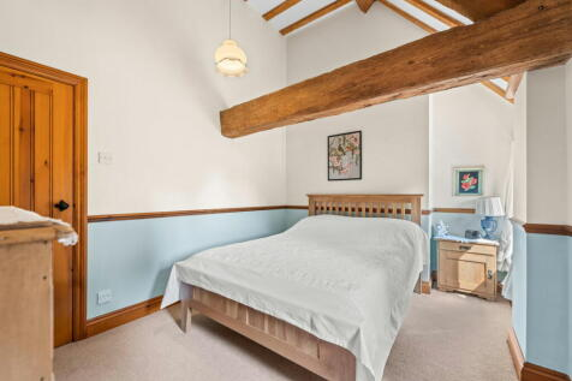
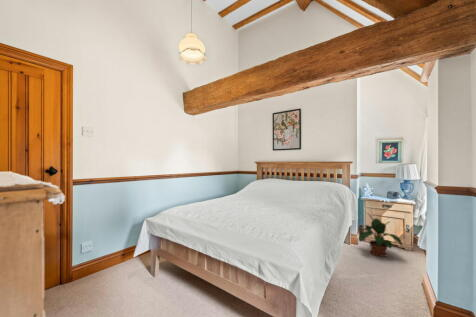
+ potted plant (378, 232)
